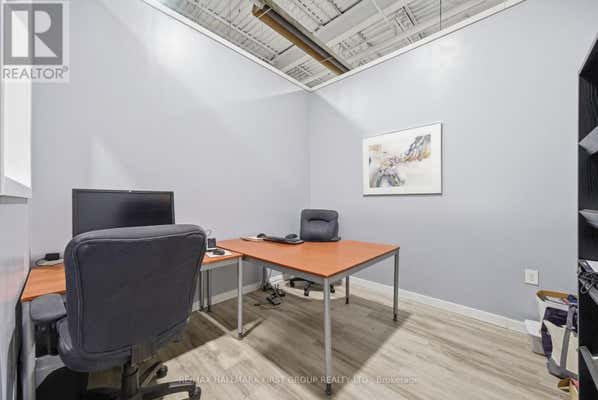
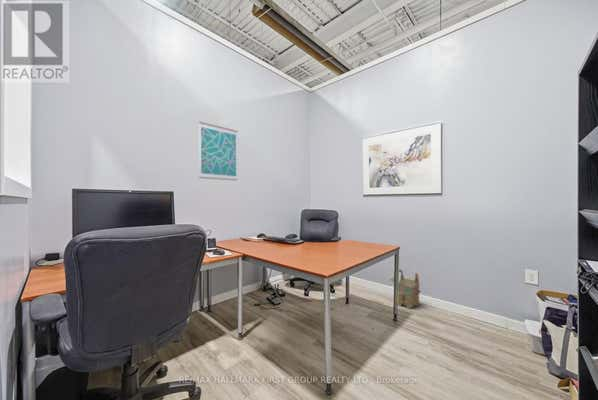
+ wall art (219, 152)
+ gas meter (405, 286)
